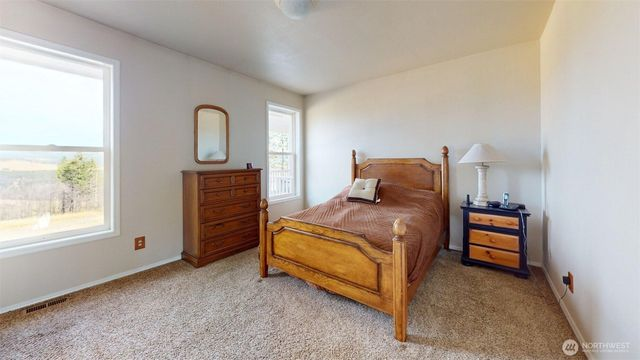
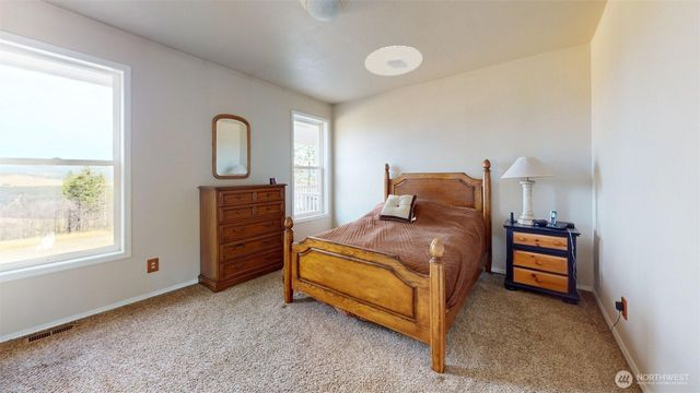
+ ceiling light (393, 59)
